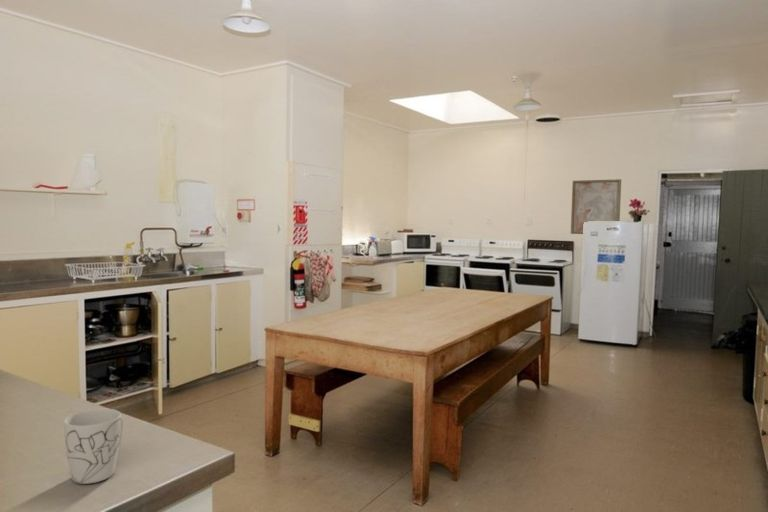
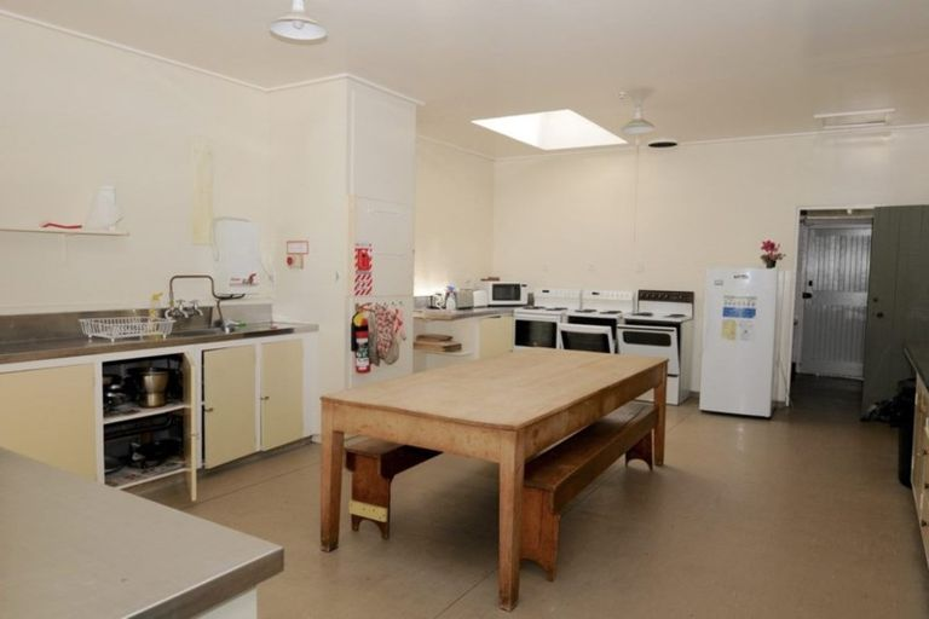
- wall art (595, 207)
- mug (99, 442)
